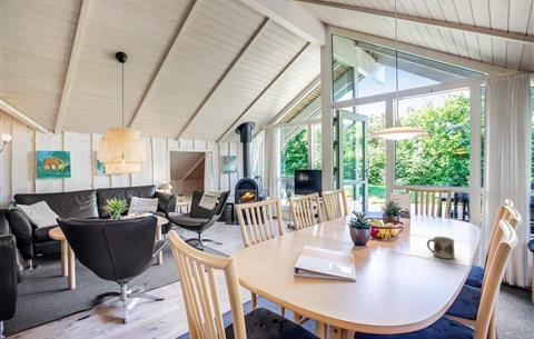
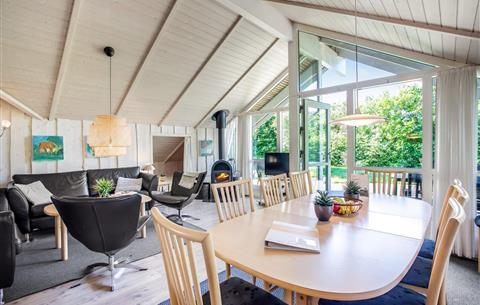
- mug (442, 247)
